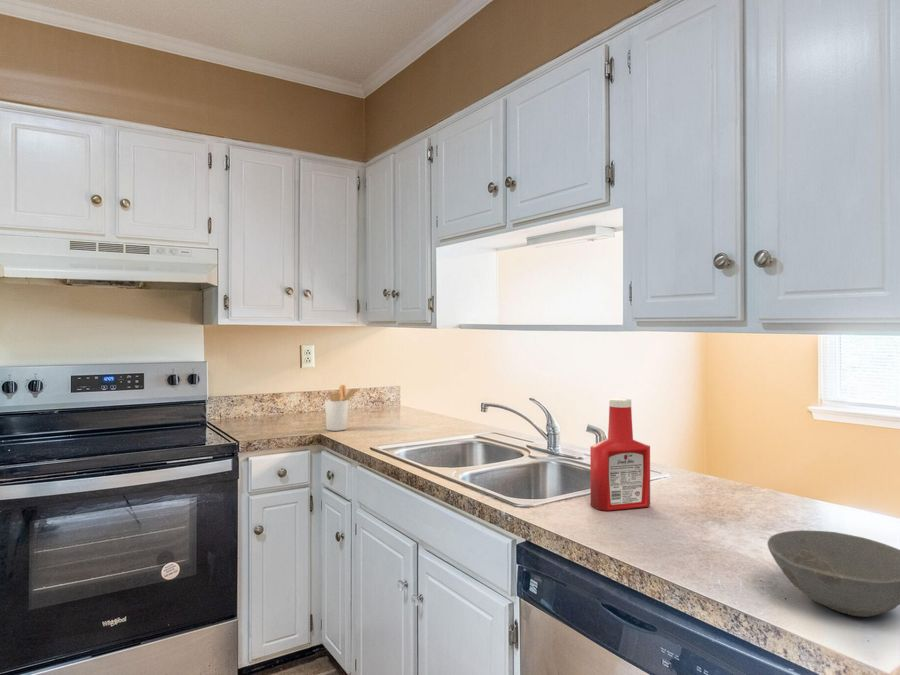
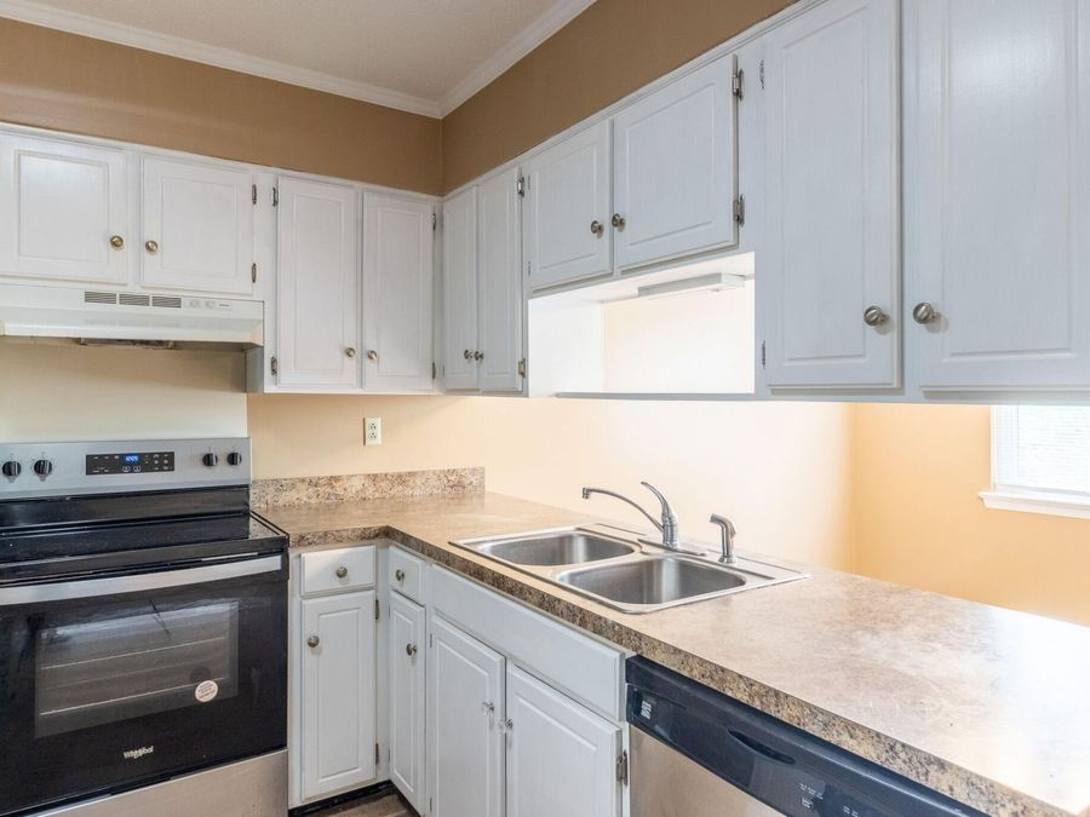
- soap bottle (620, 452)
- utensil holder (342, 407)
- bowl (841, 577)
